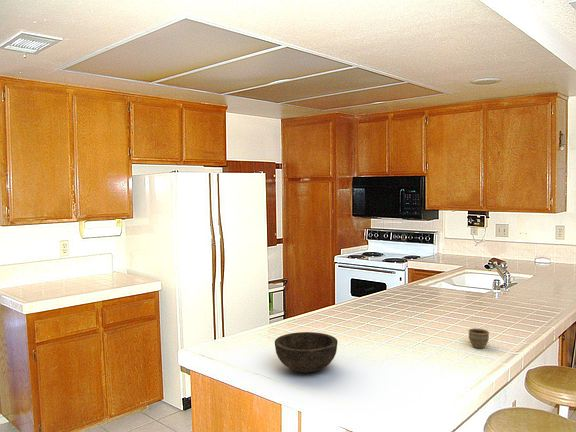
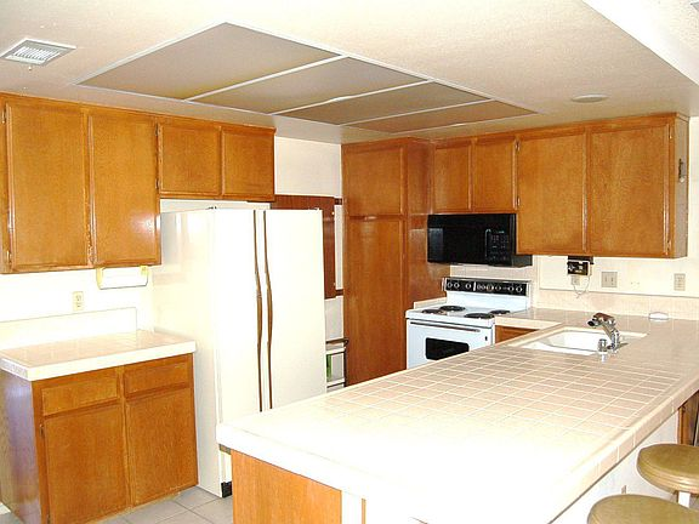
- bowl (306, 355)
- cup (479, 338)
